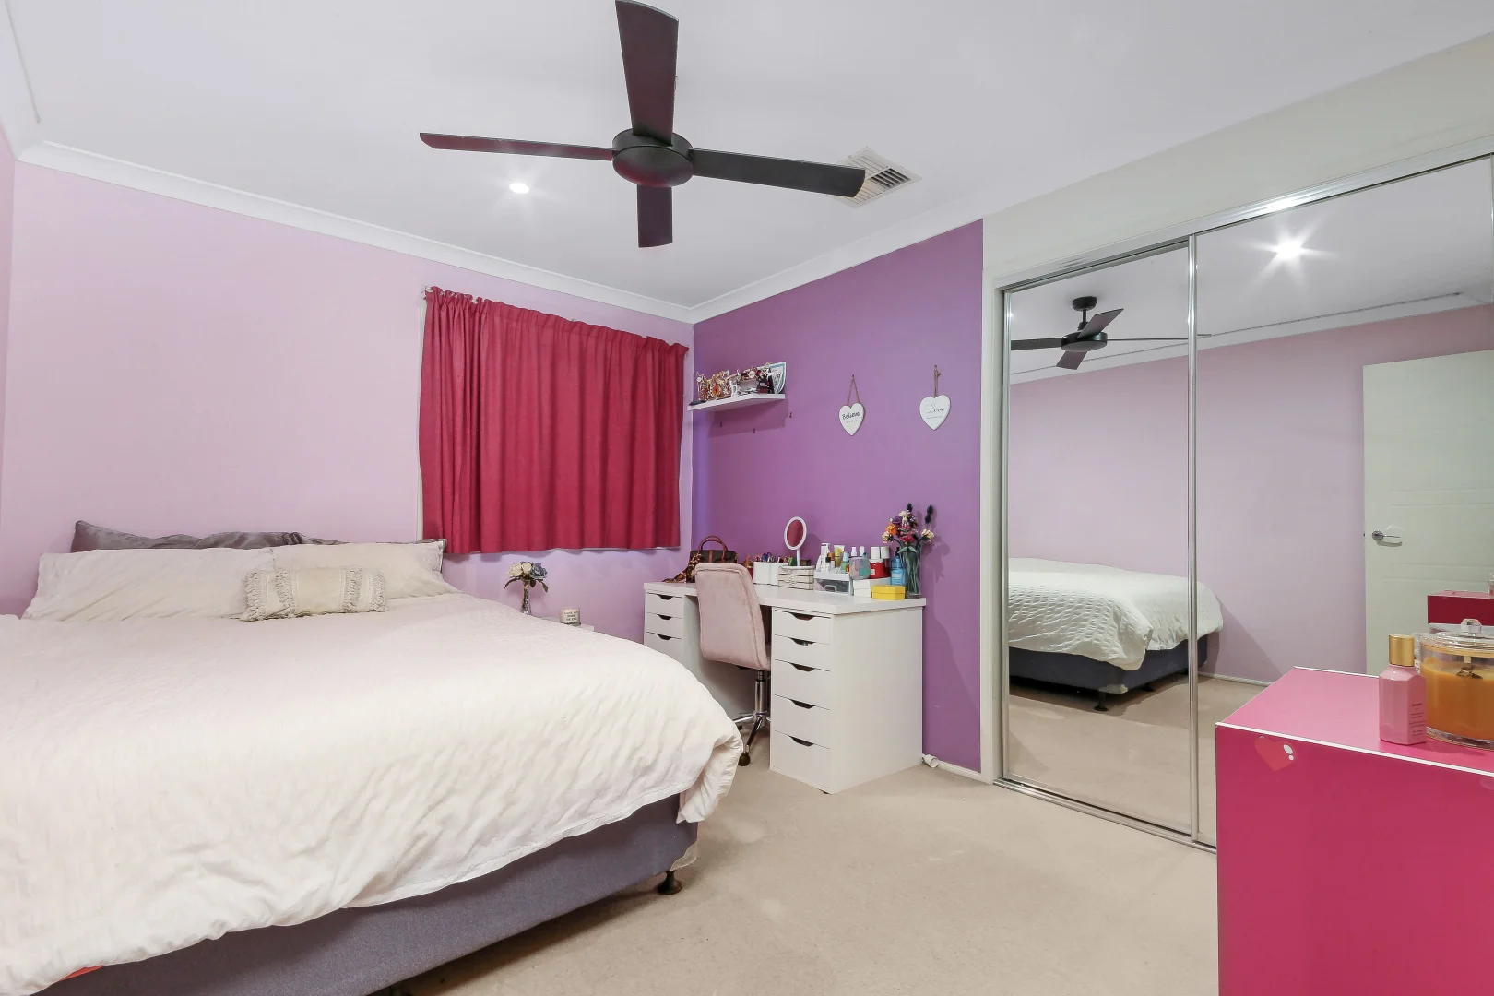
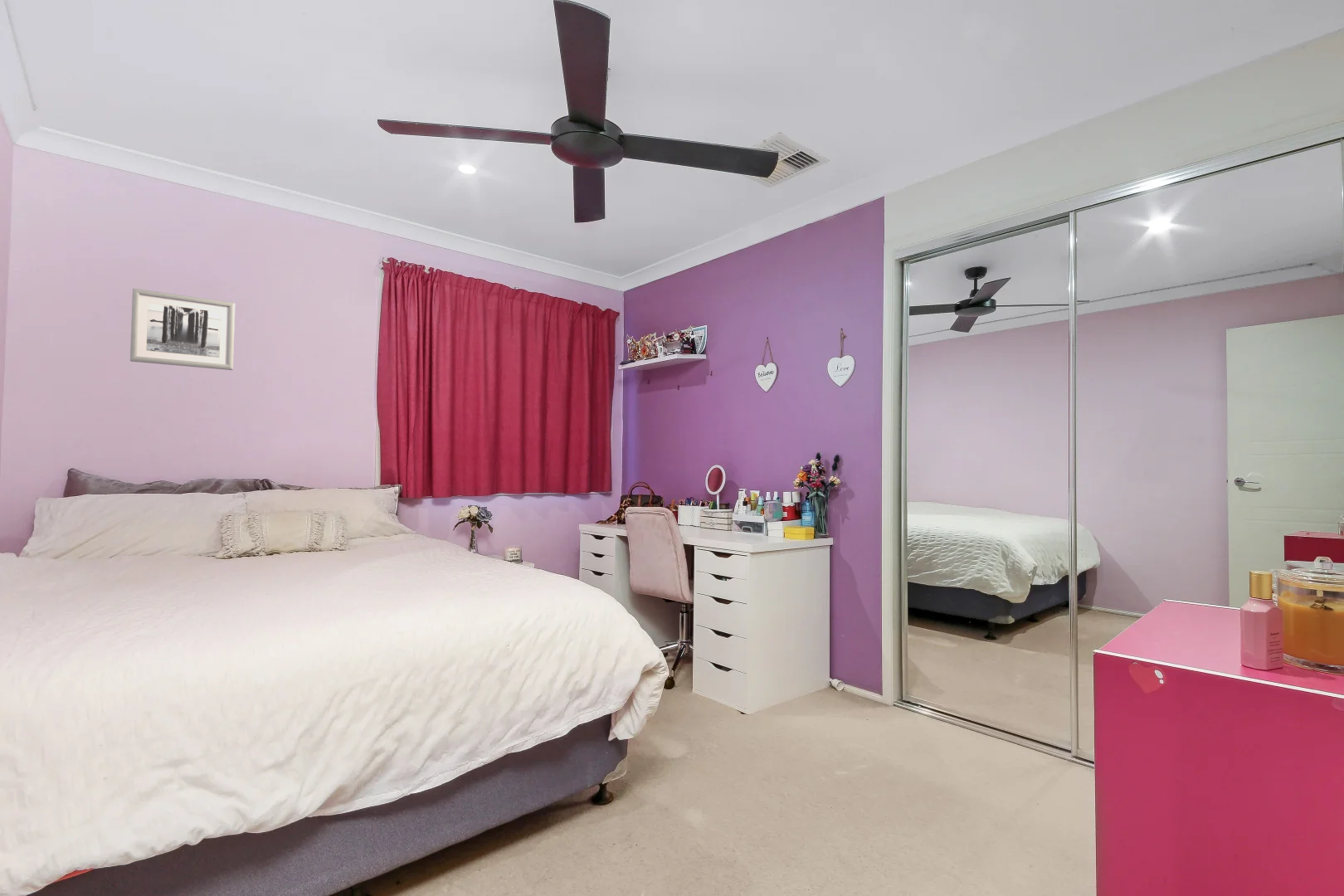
+ wall art (184, 330)
